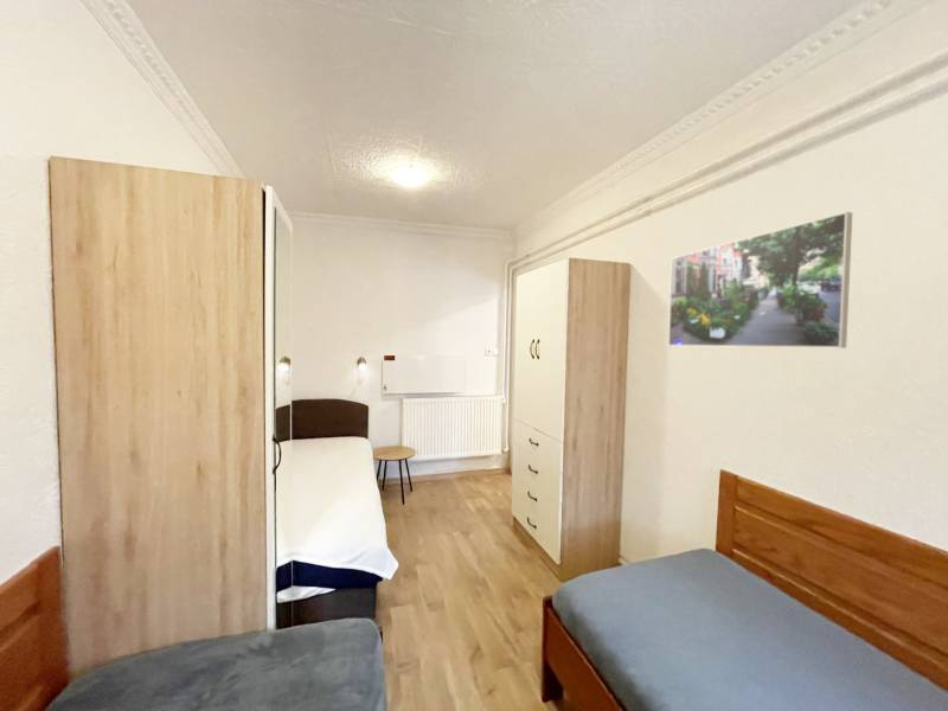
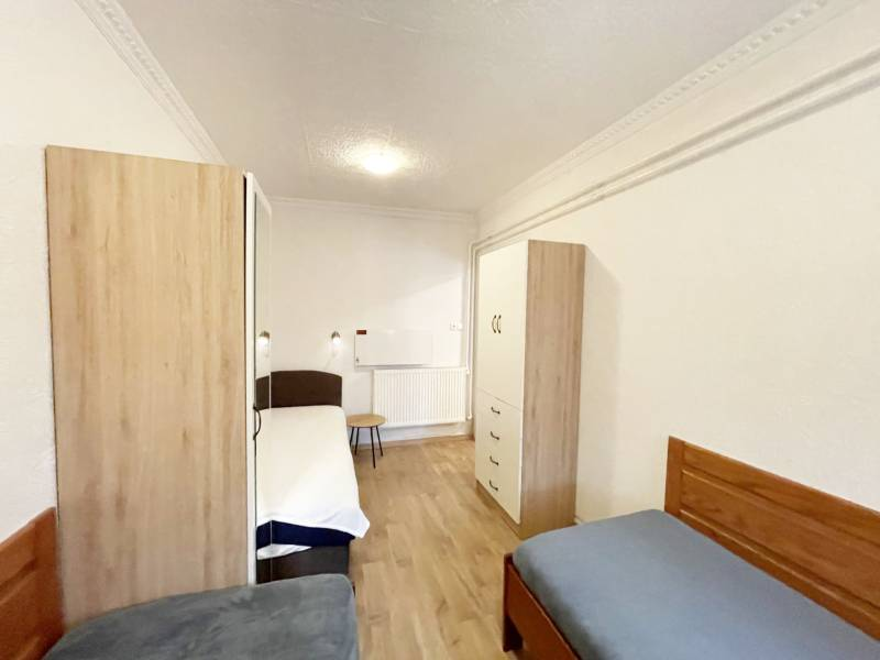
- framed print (739, 293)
